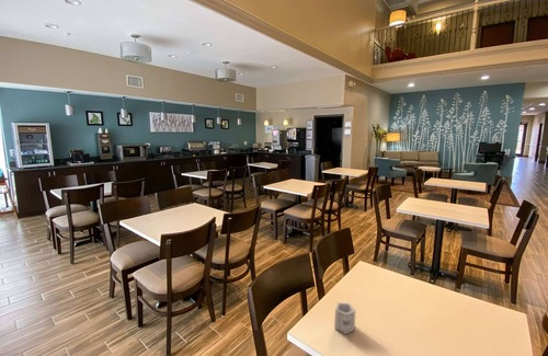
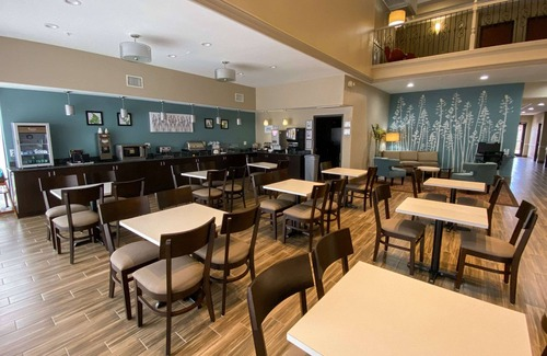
- cup (343, 315)
